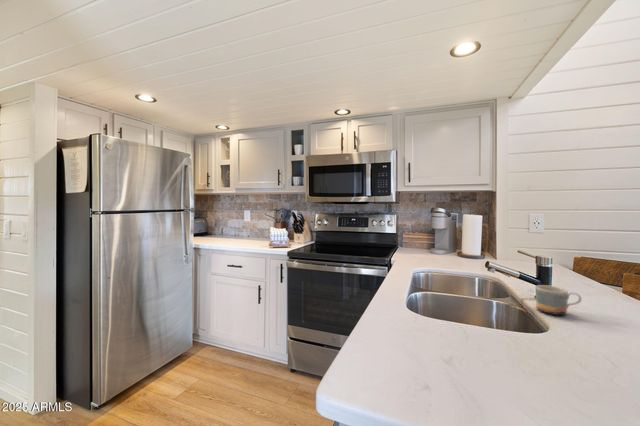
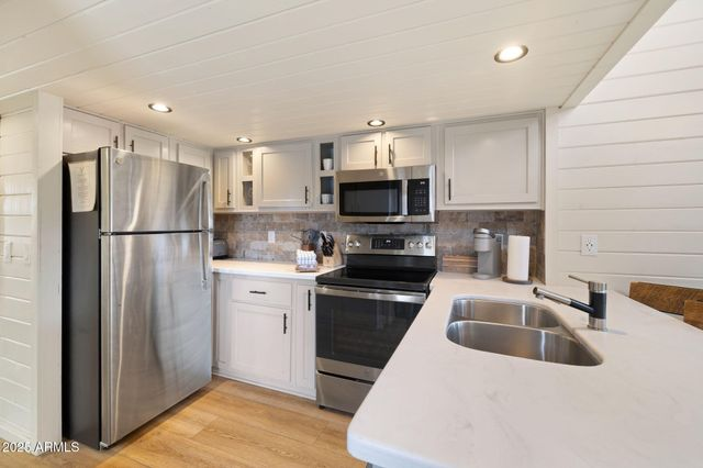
- mug (557, 301)
